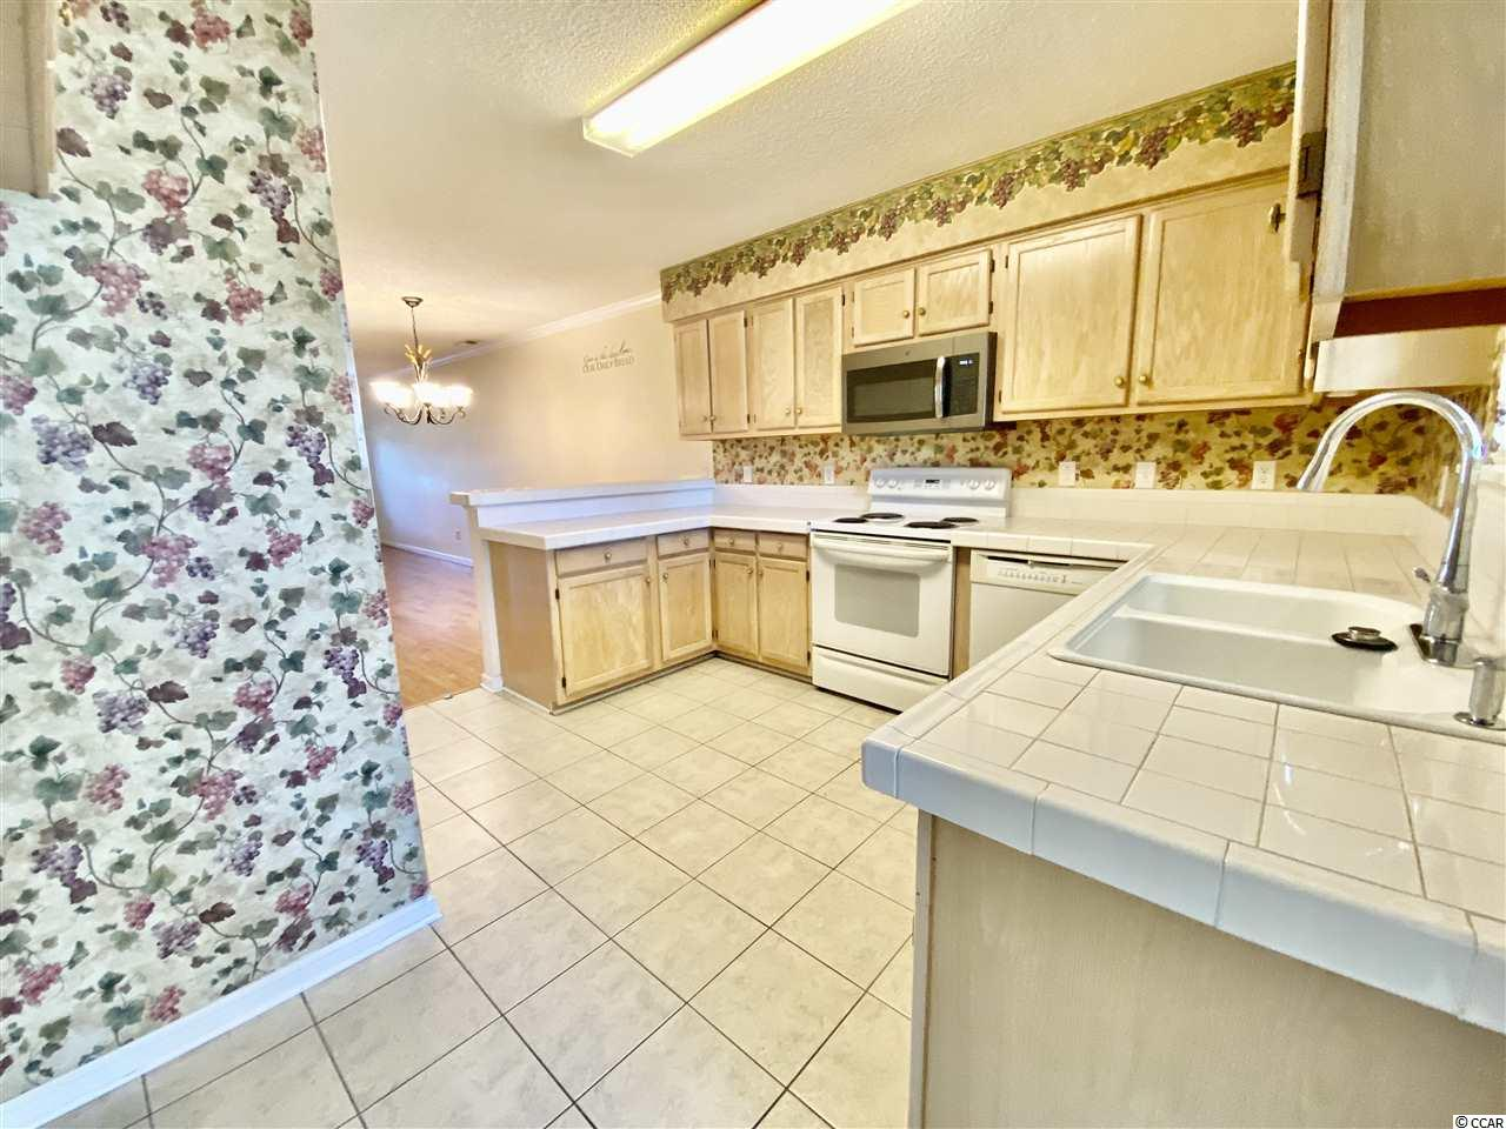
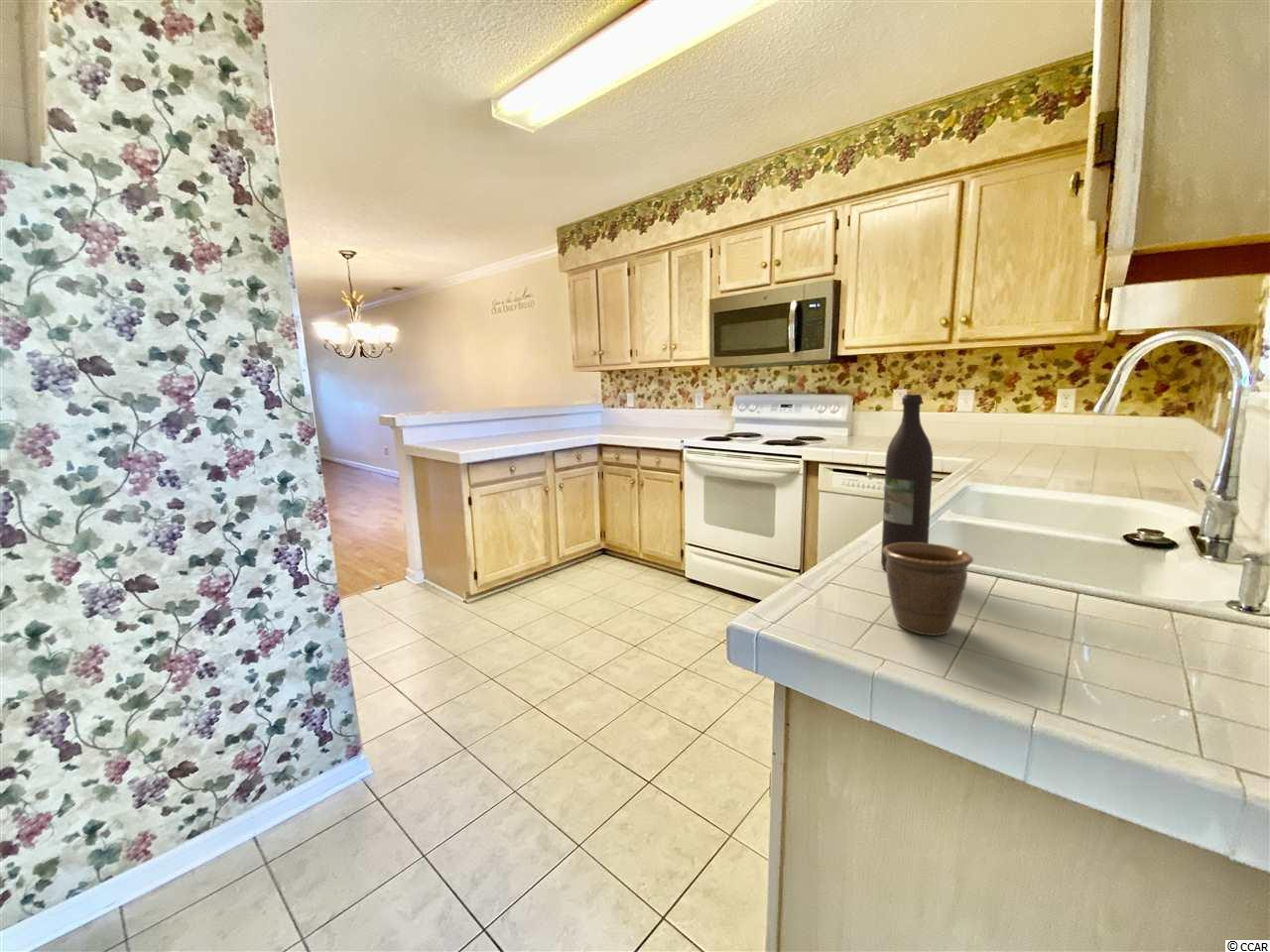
+ mug (925, 586)
+ wine bottle (907, 483)
